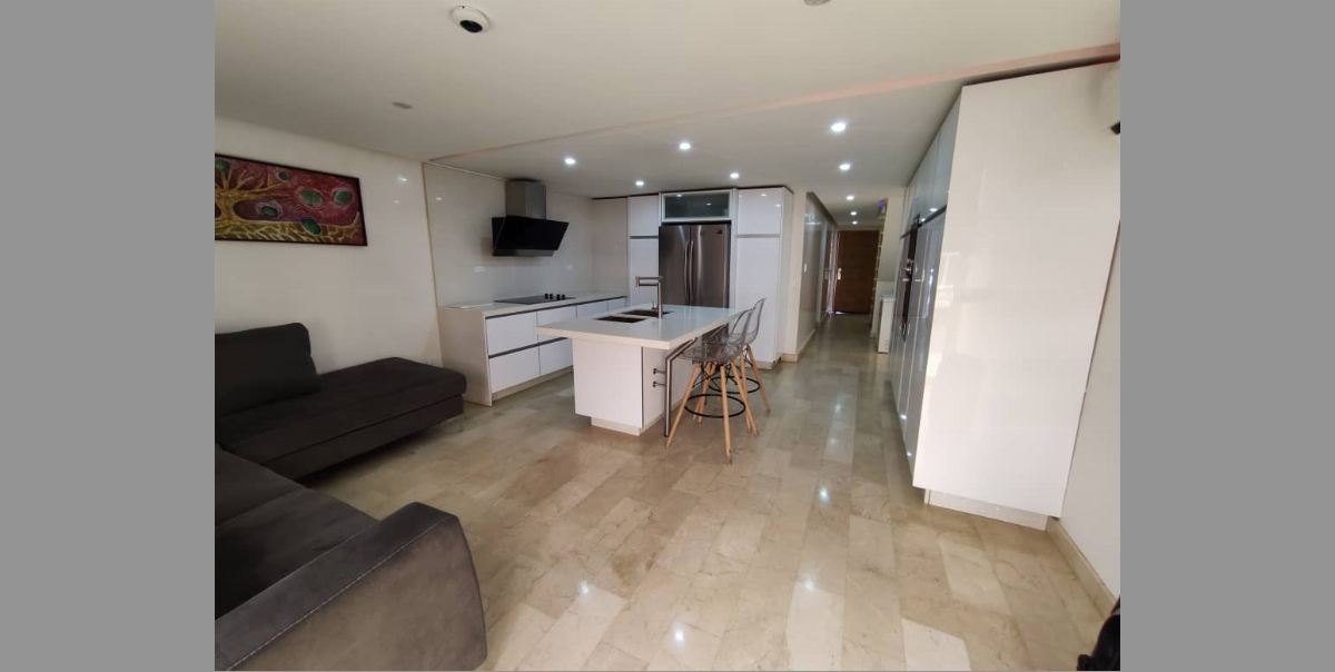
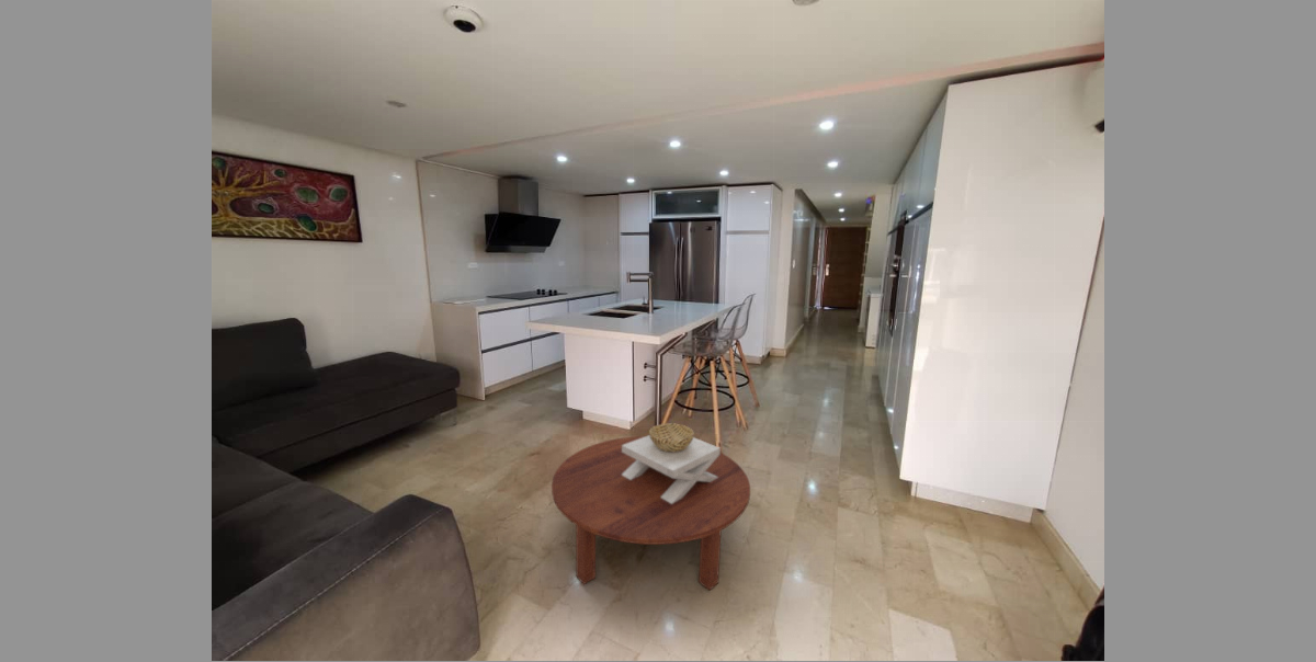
+ decorative bowl (670, 453)
+ coffee table (650, 507)
